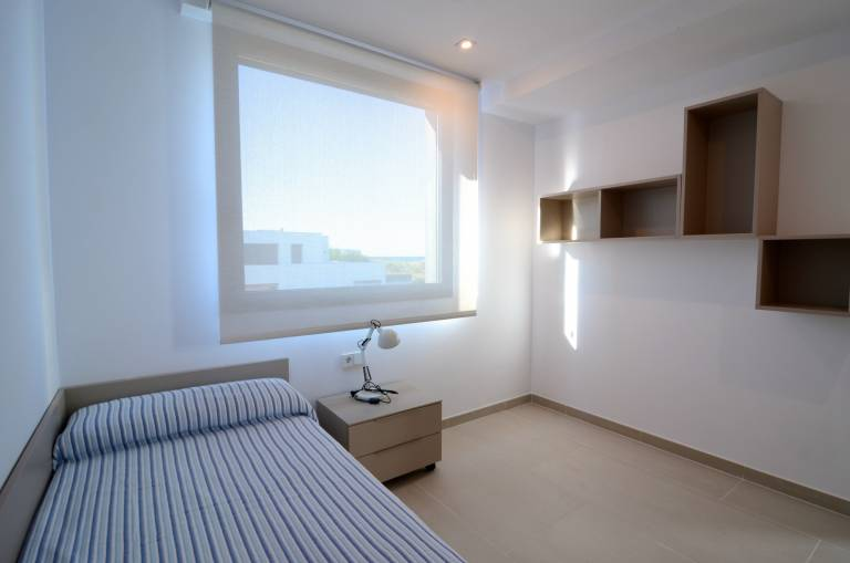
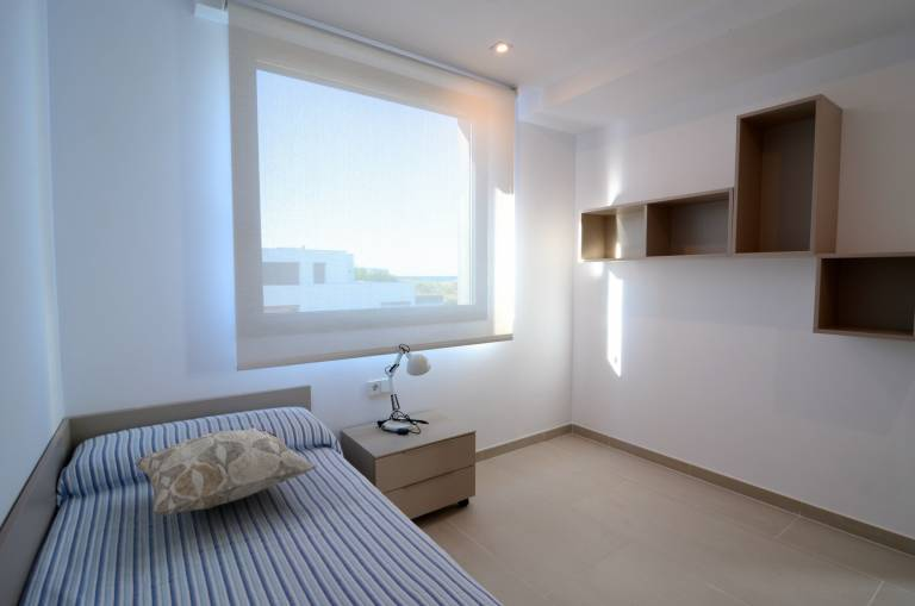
+ decorative pillow (224, 464)
